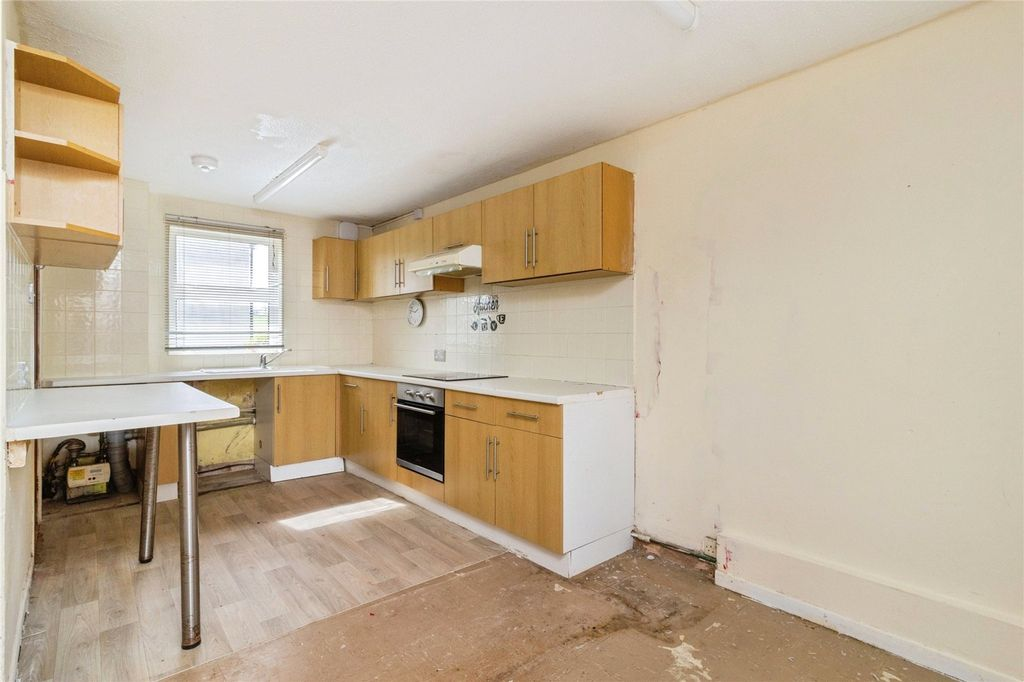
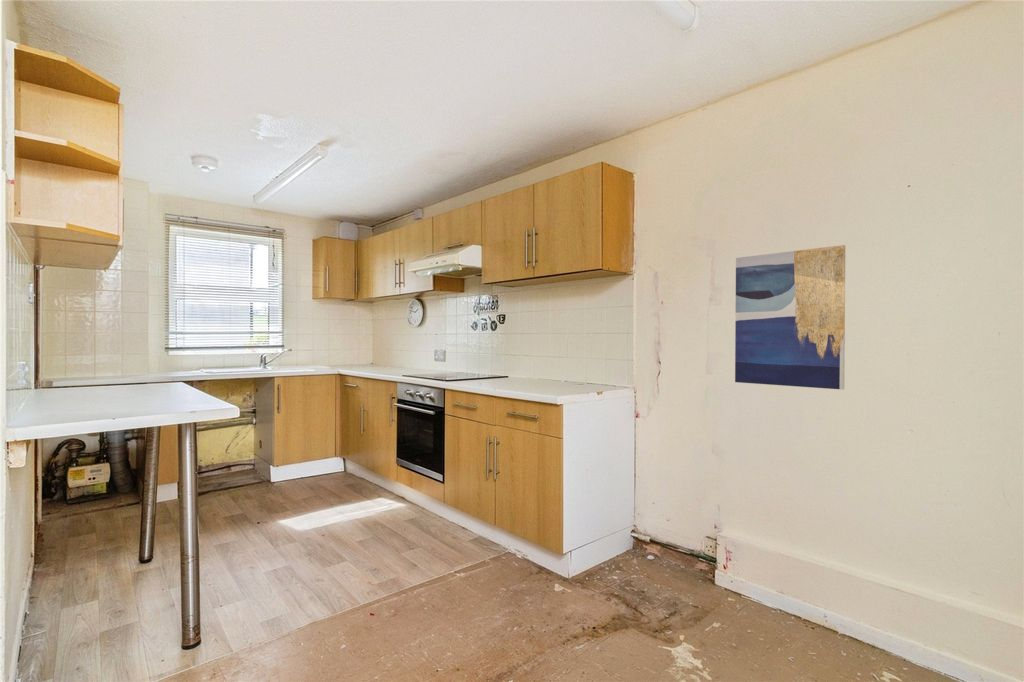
+ wall art (786, 318)
